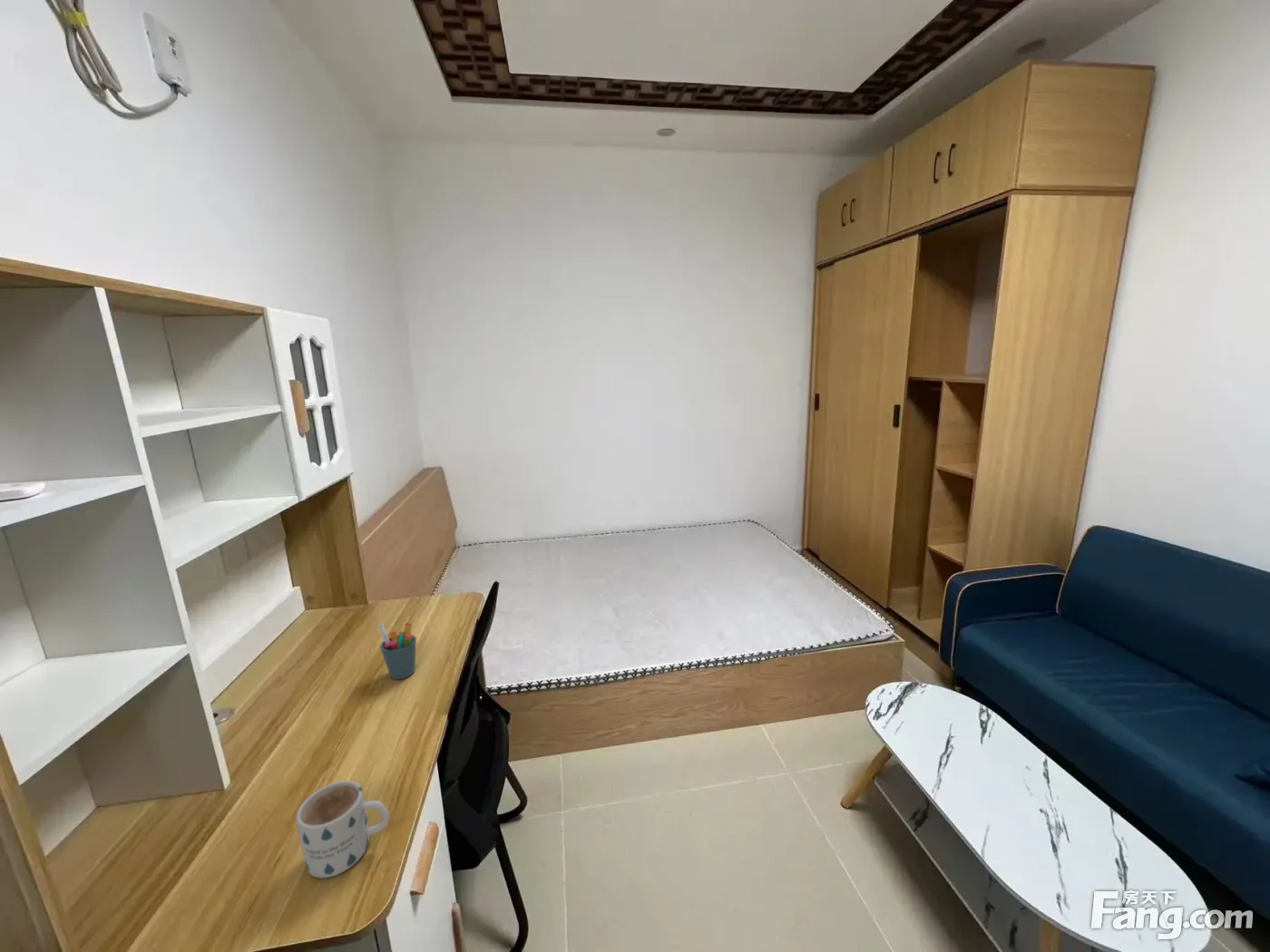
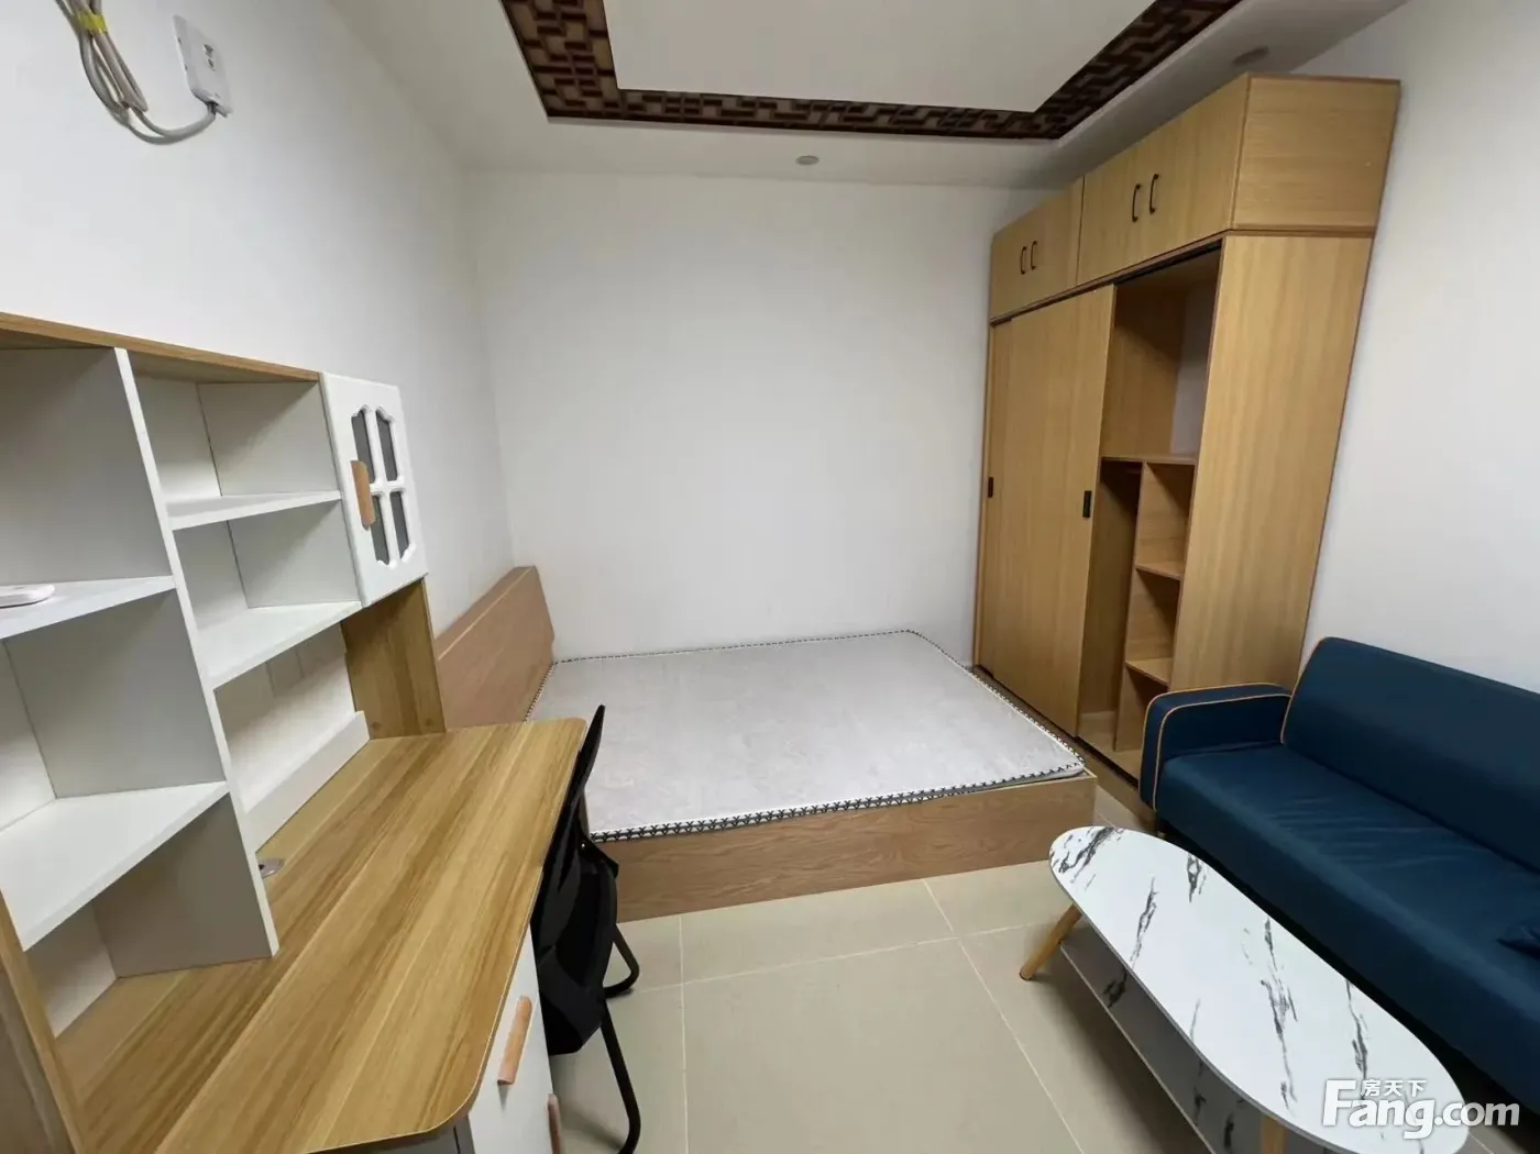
- mug (347, 825)
- pen holder (399, 648)
